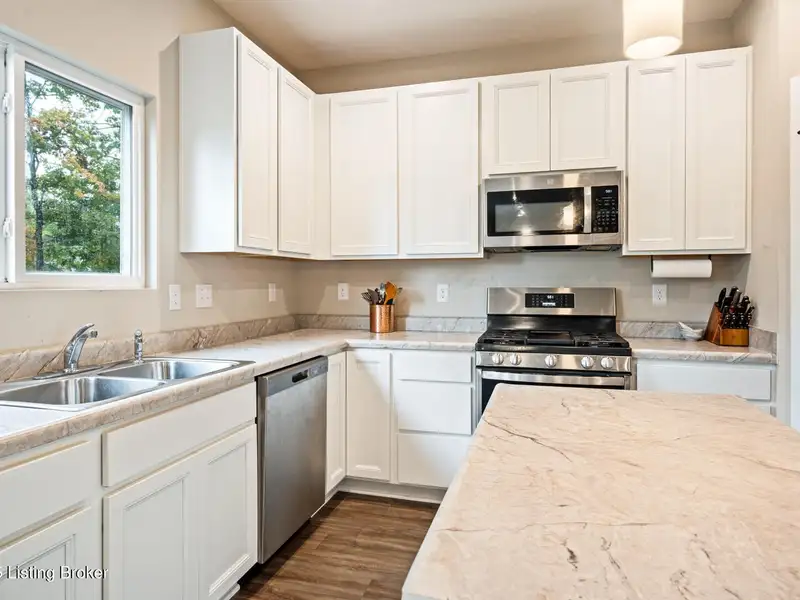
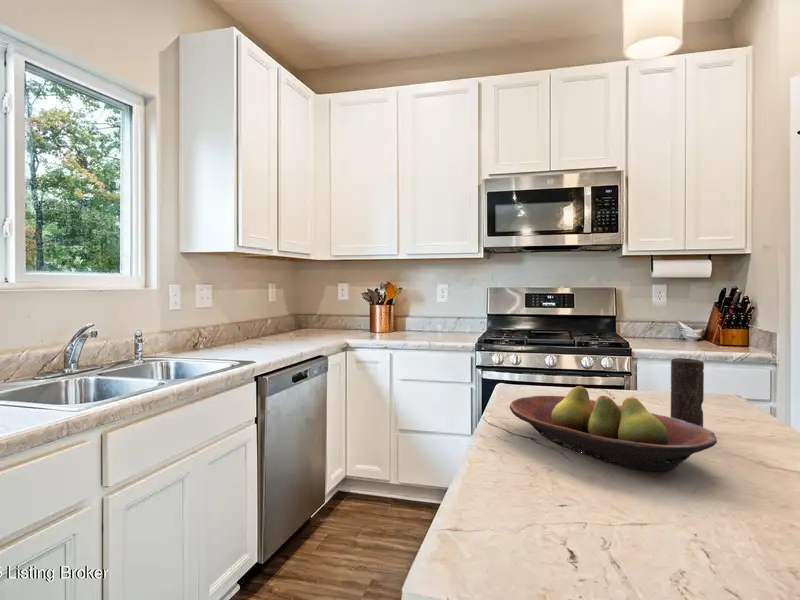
+ fruit bowl (600, 420)
+ candle (686, 394)
